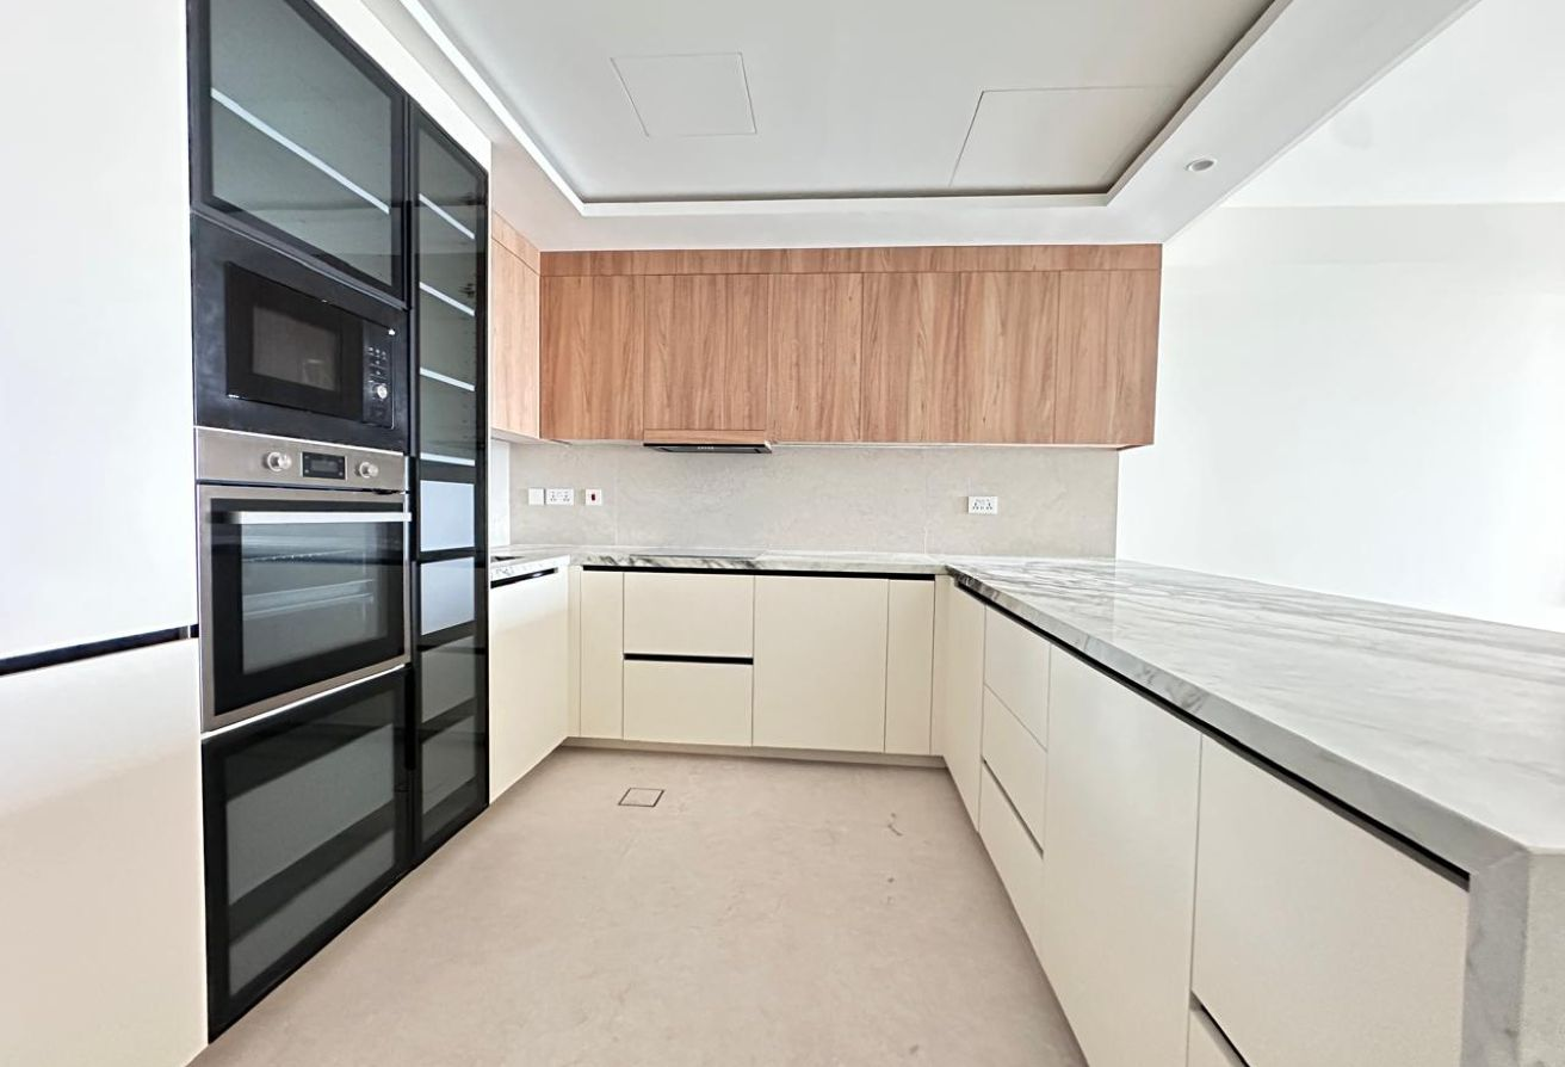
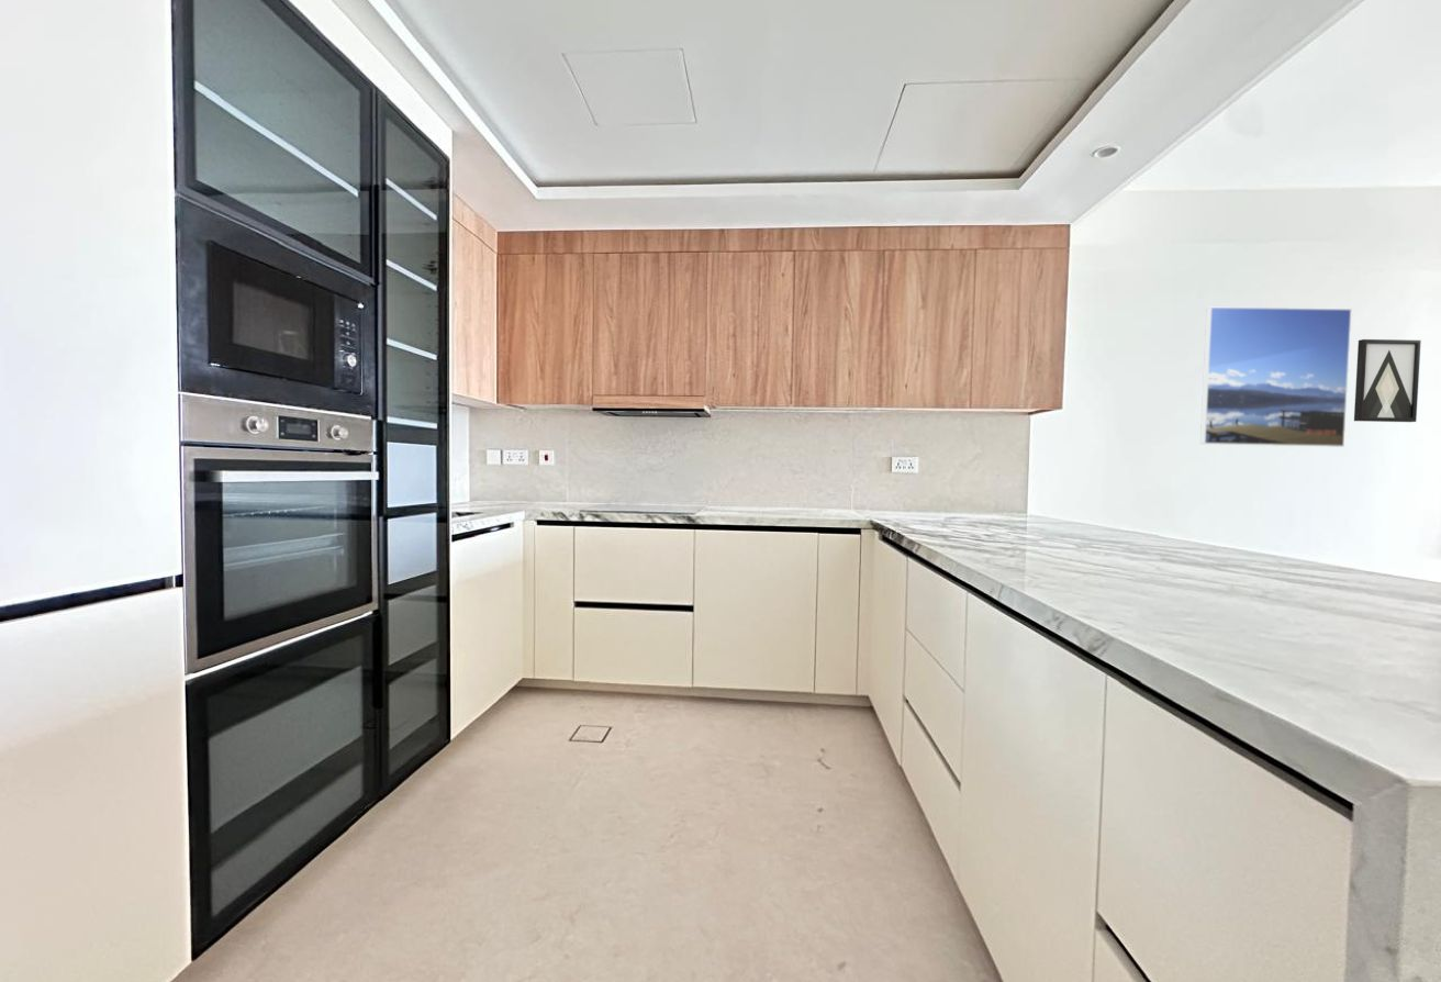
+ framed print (1274, 377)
+ wall art (1387, 380)
